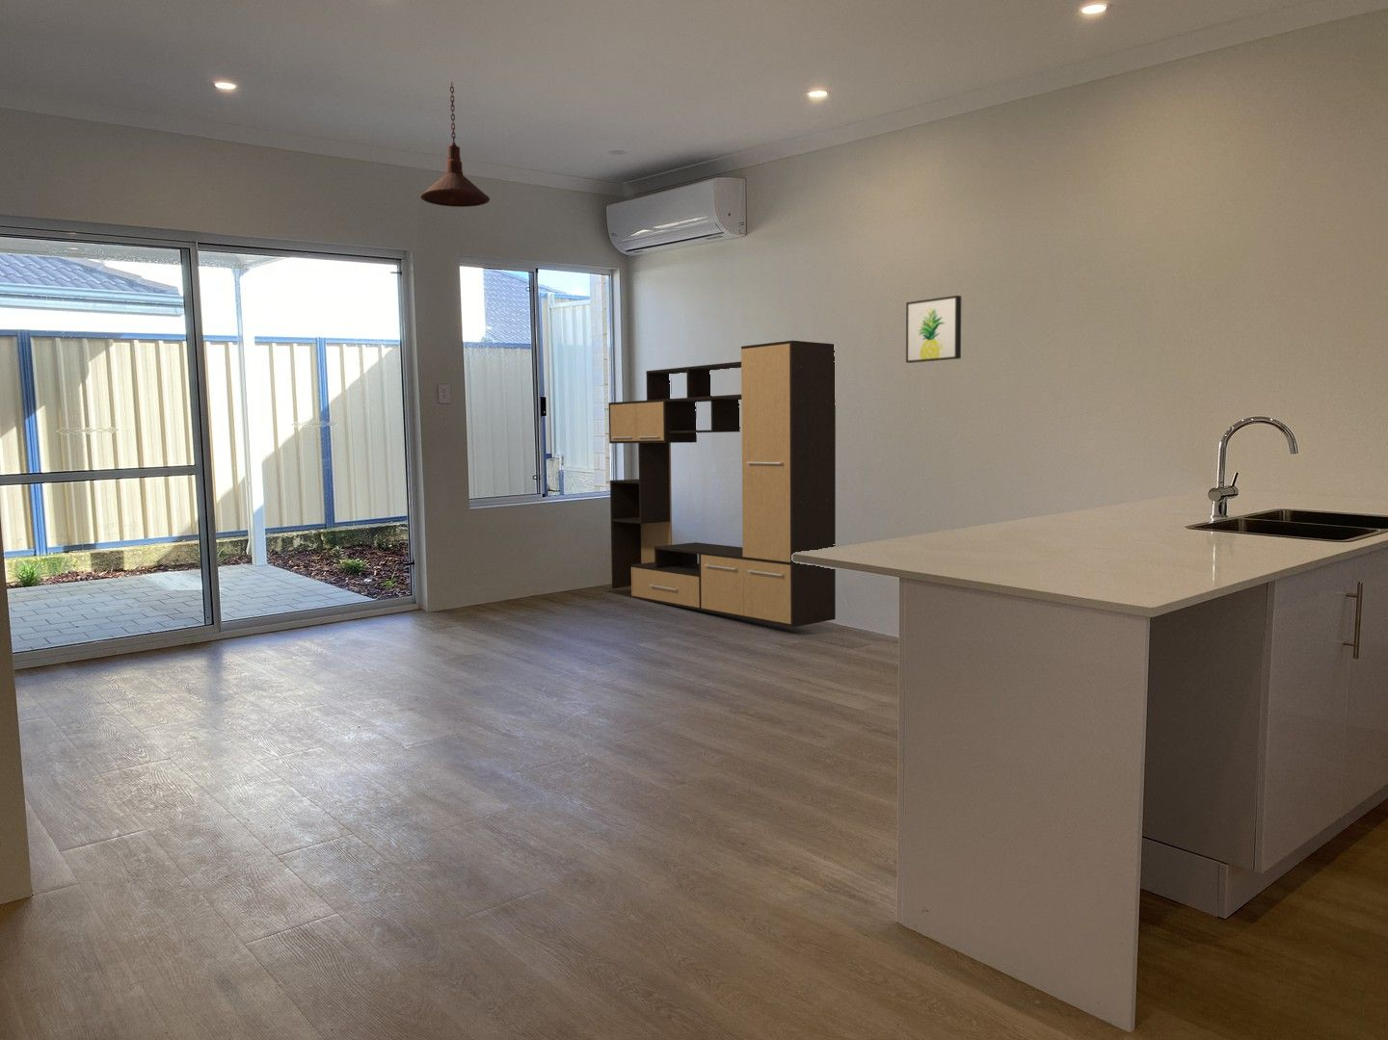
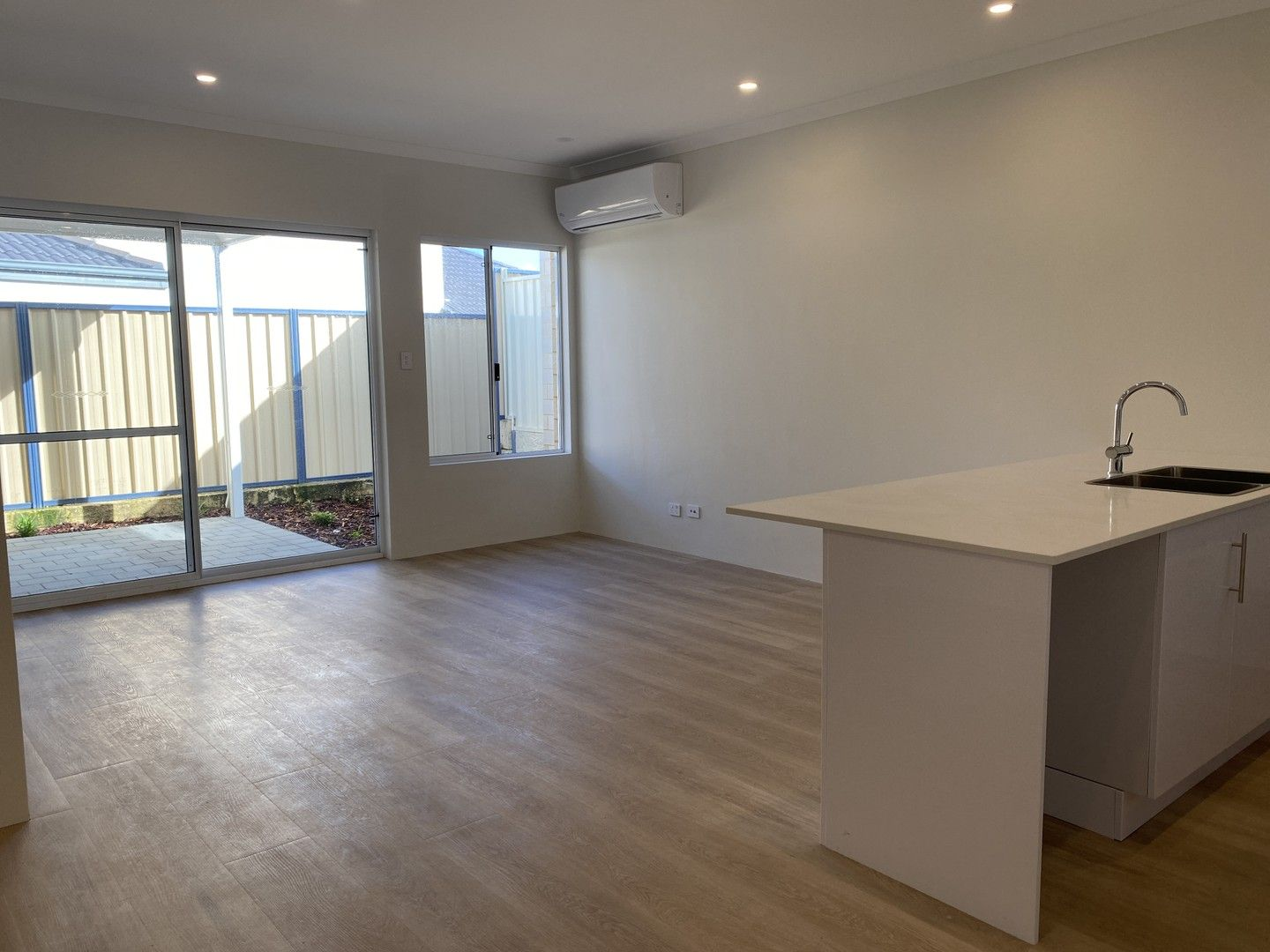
- wall art (933, 329)
- media console (670, 481)
- pendant light (454, 141)
